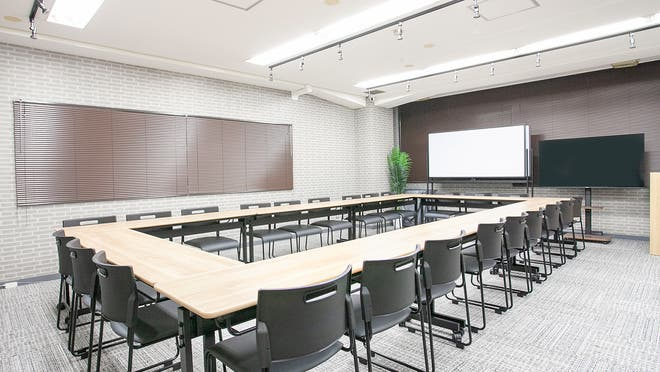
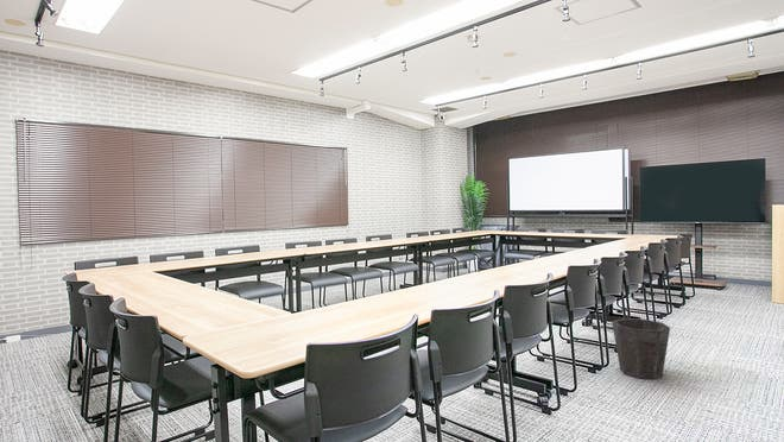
+ waste bin (640, 348)
